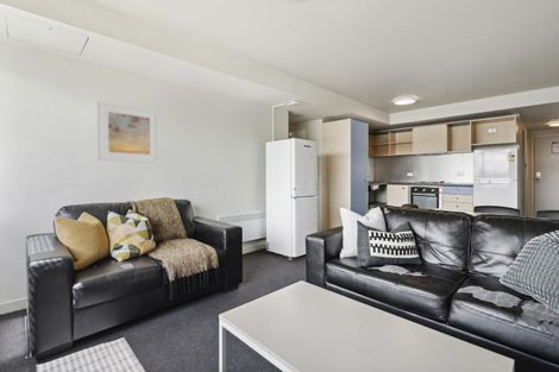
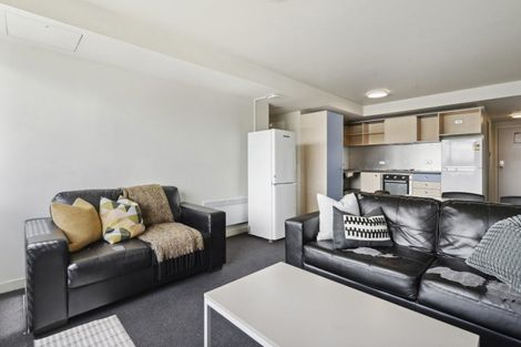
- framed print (130, 134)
